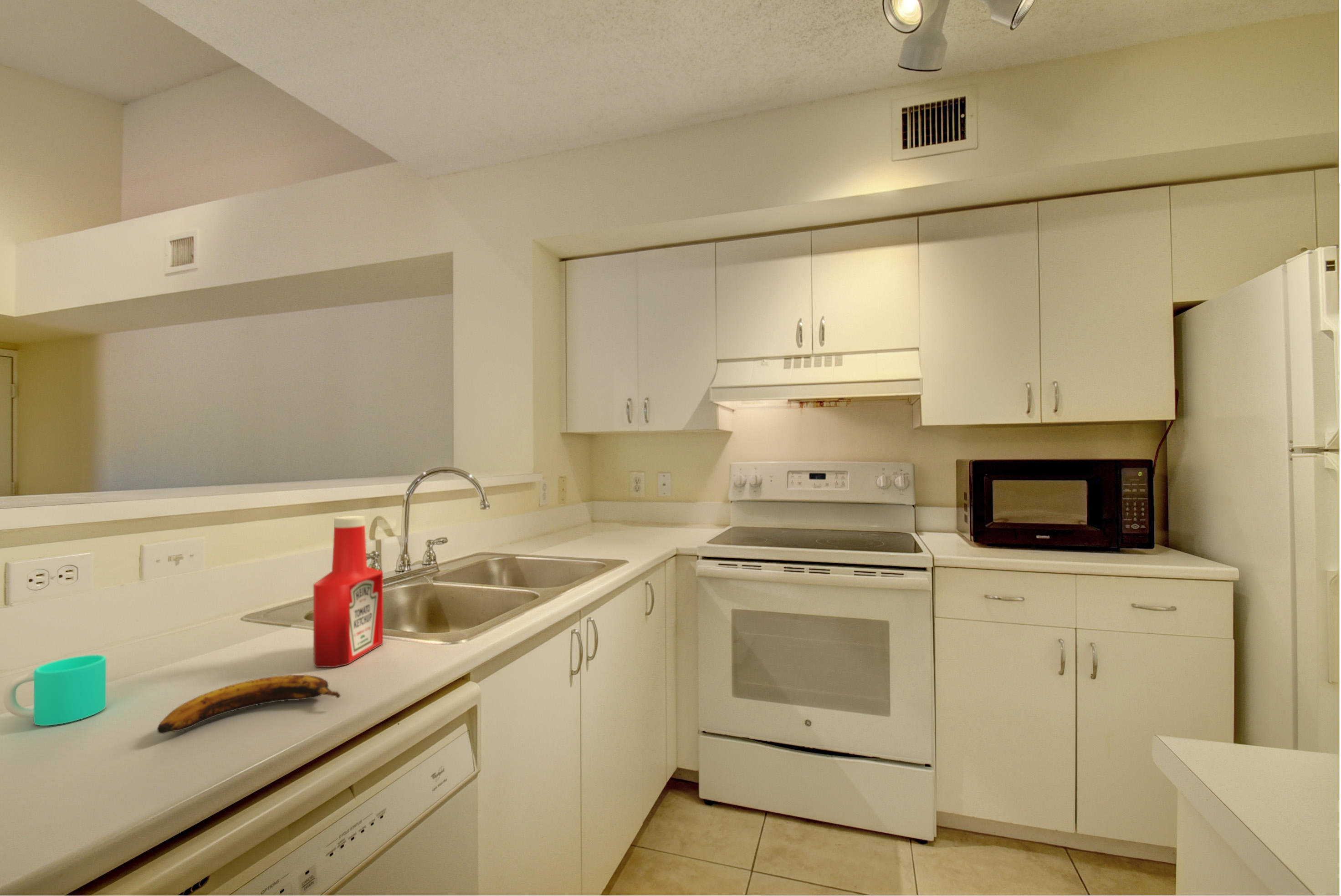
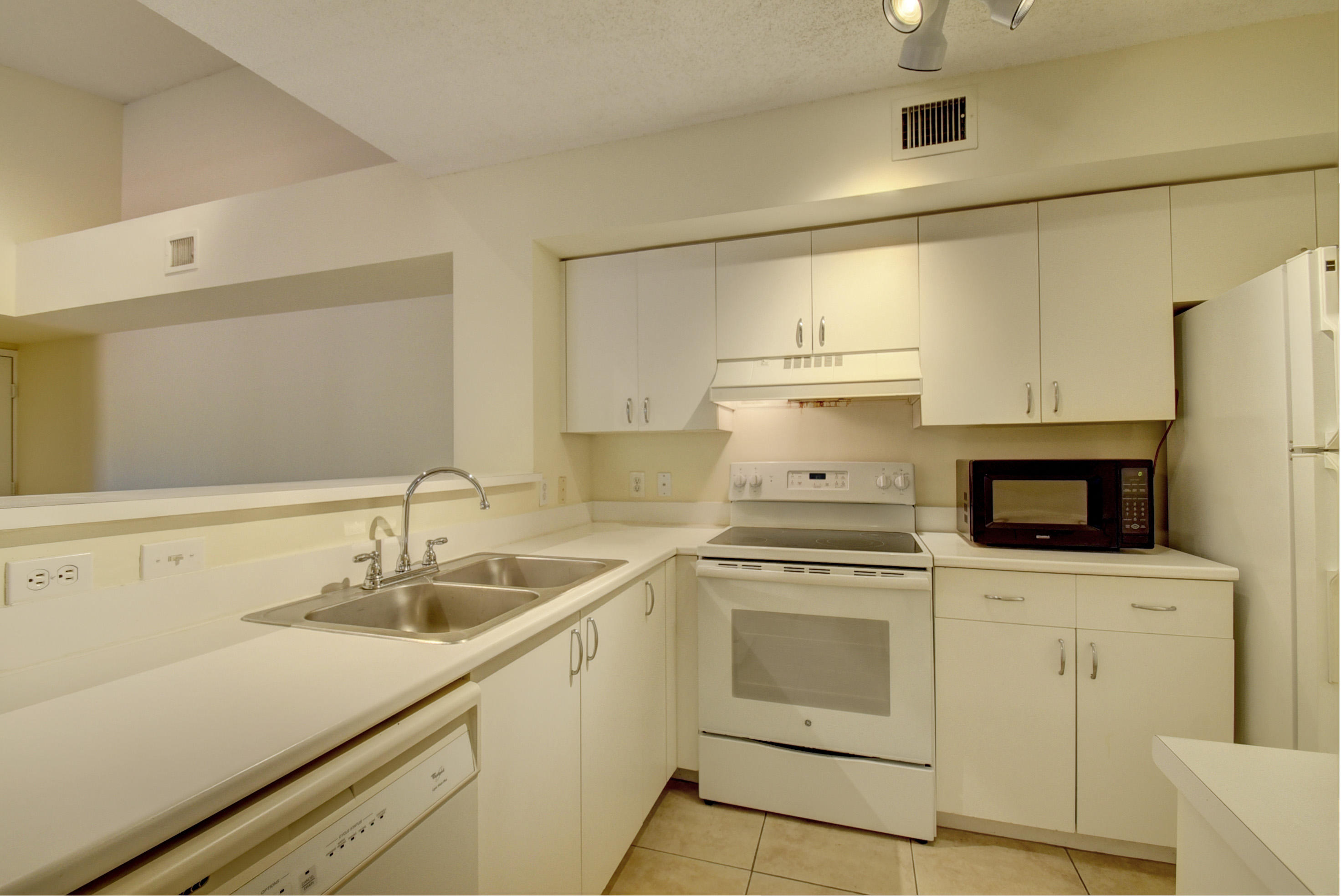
- banana (253, 701)
- cup (56, 691)
- soap bottle (350, 585)
